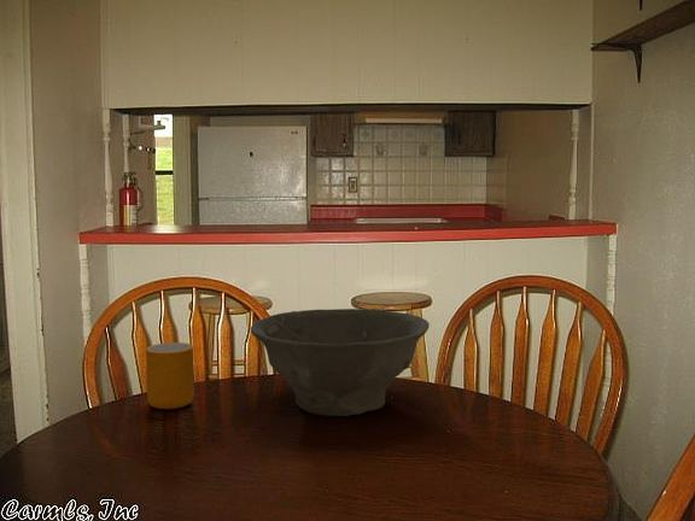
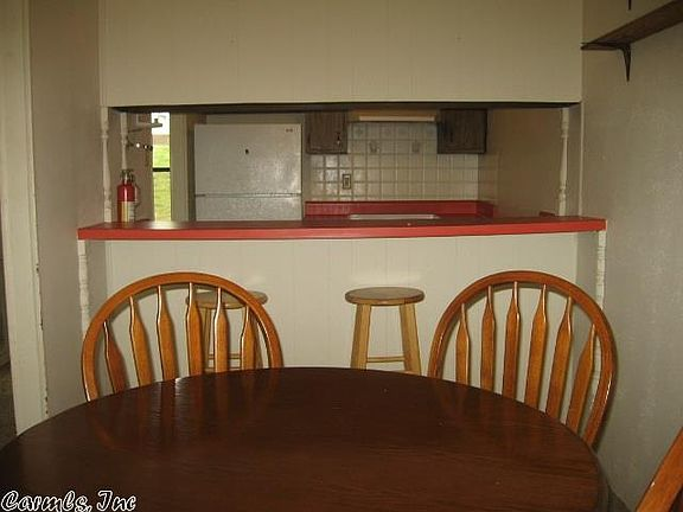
- bowl (339, 362)
- mug (171, 373)
